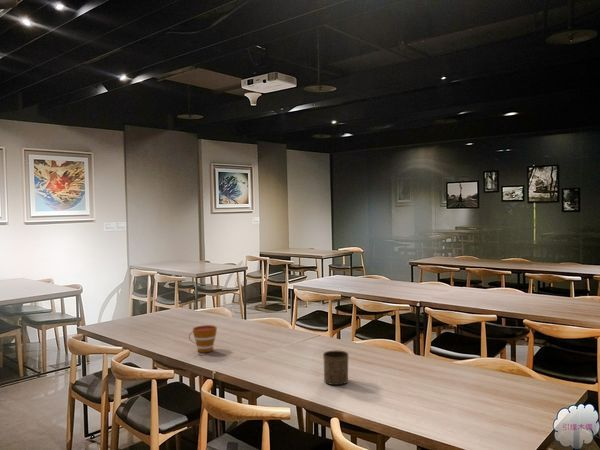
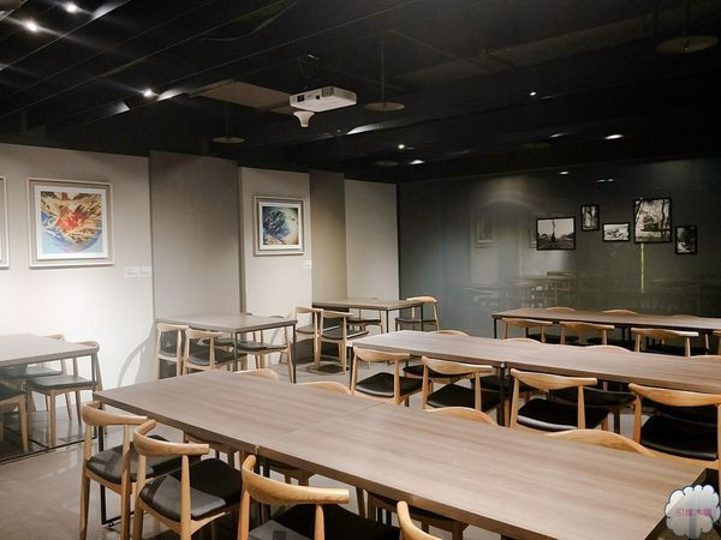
- cup (203, 339)
- cup (336, 367)
